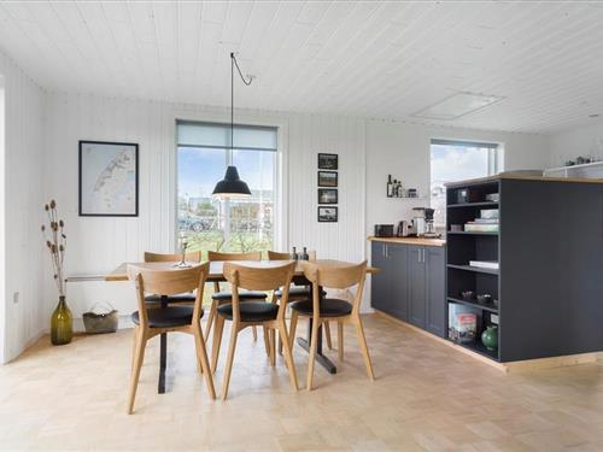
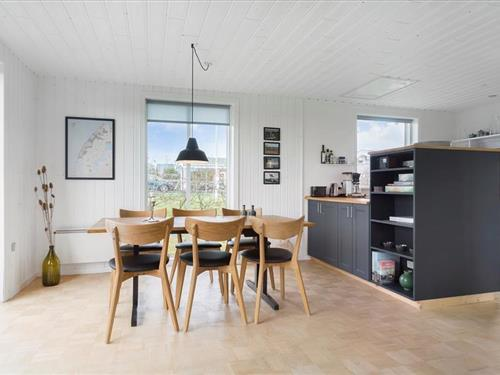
- basket (100, 317)
